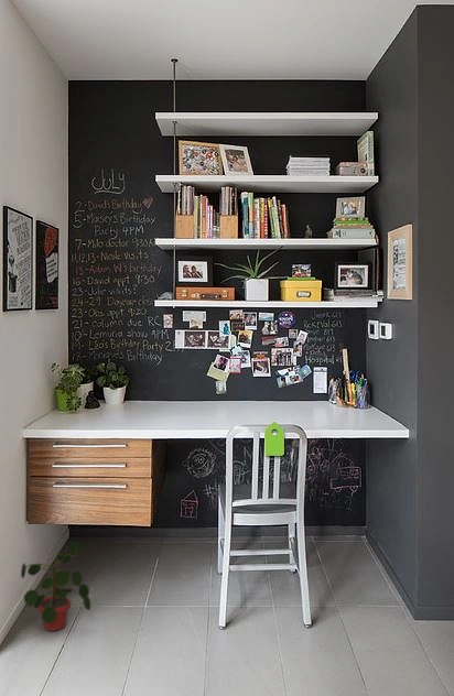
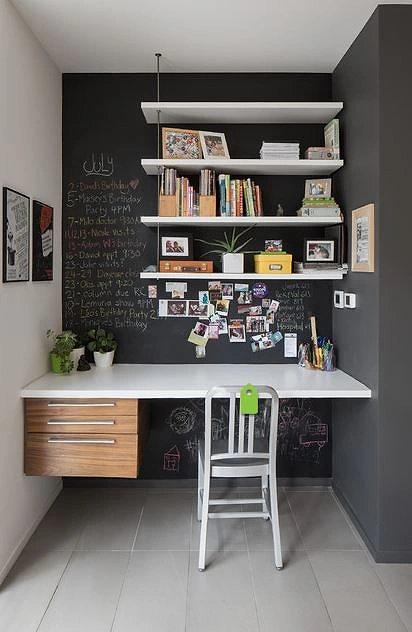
- potted plant (57, 584)
